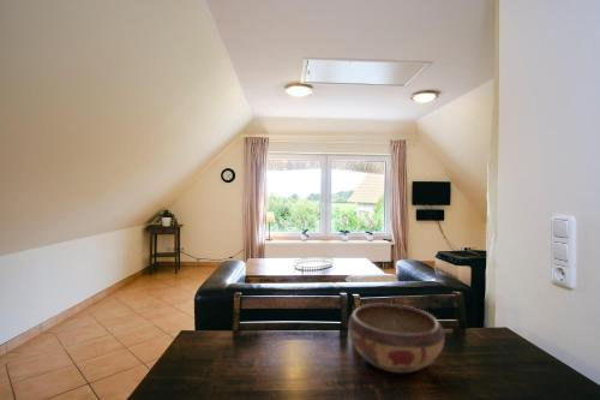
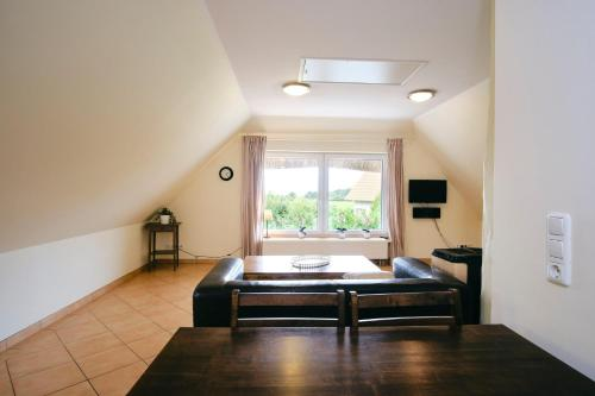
- decorative bowl (394, 338)
